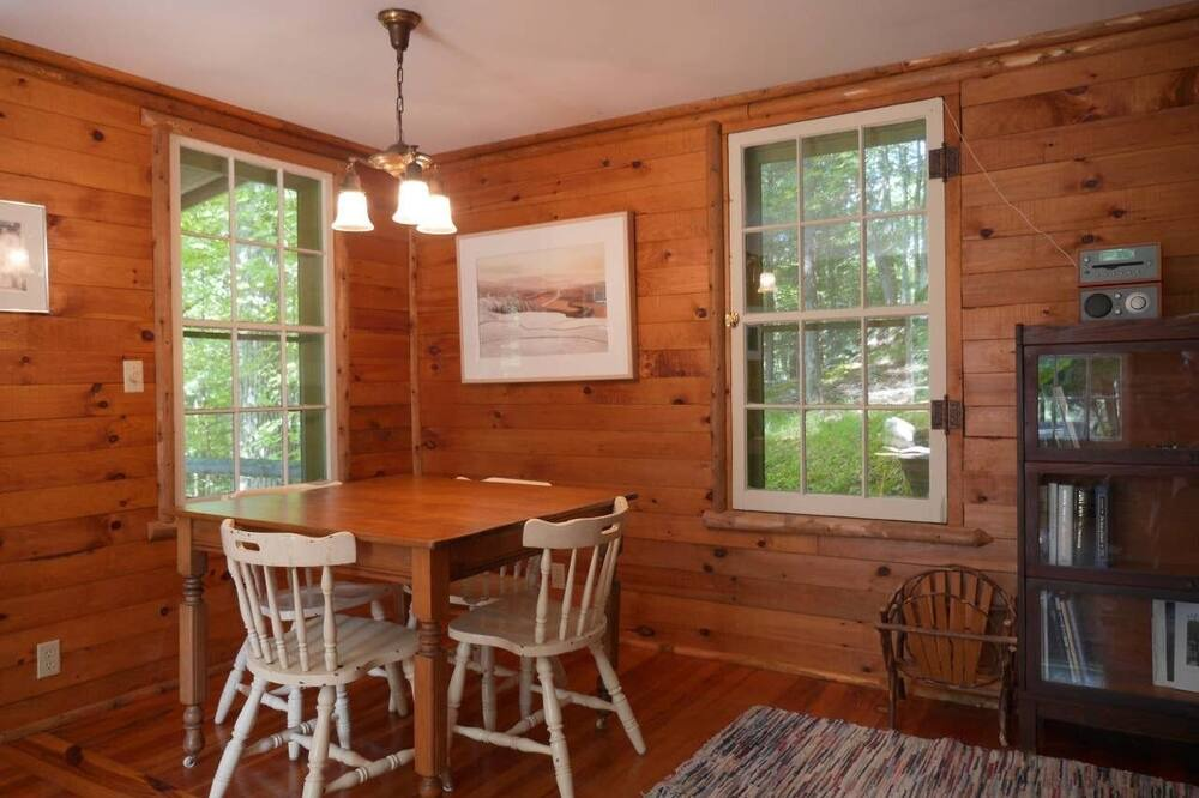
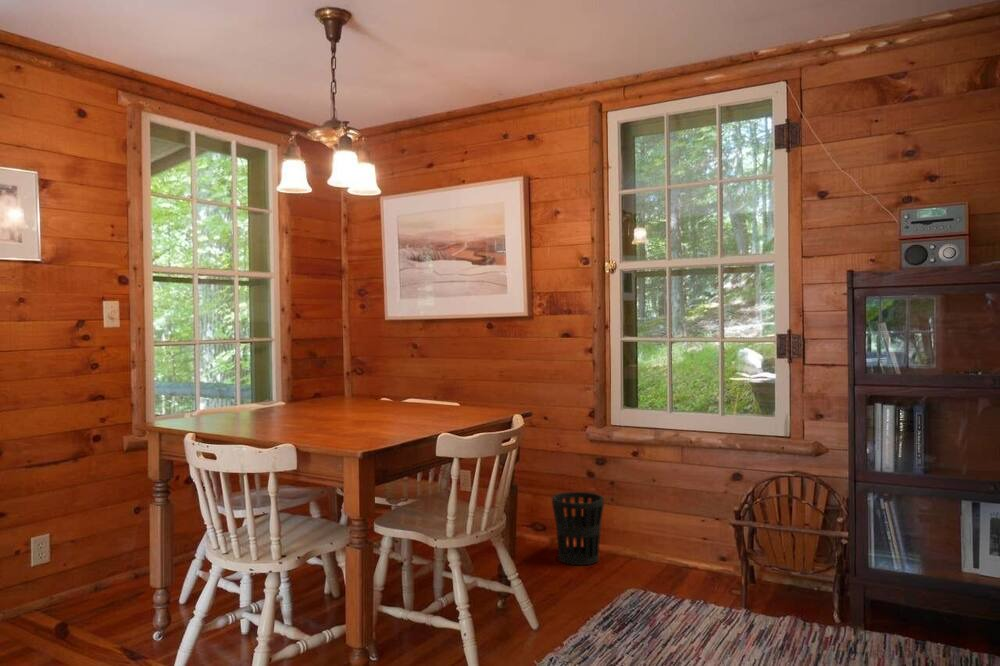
+ wastebasket (578, 528)
